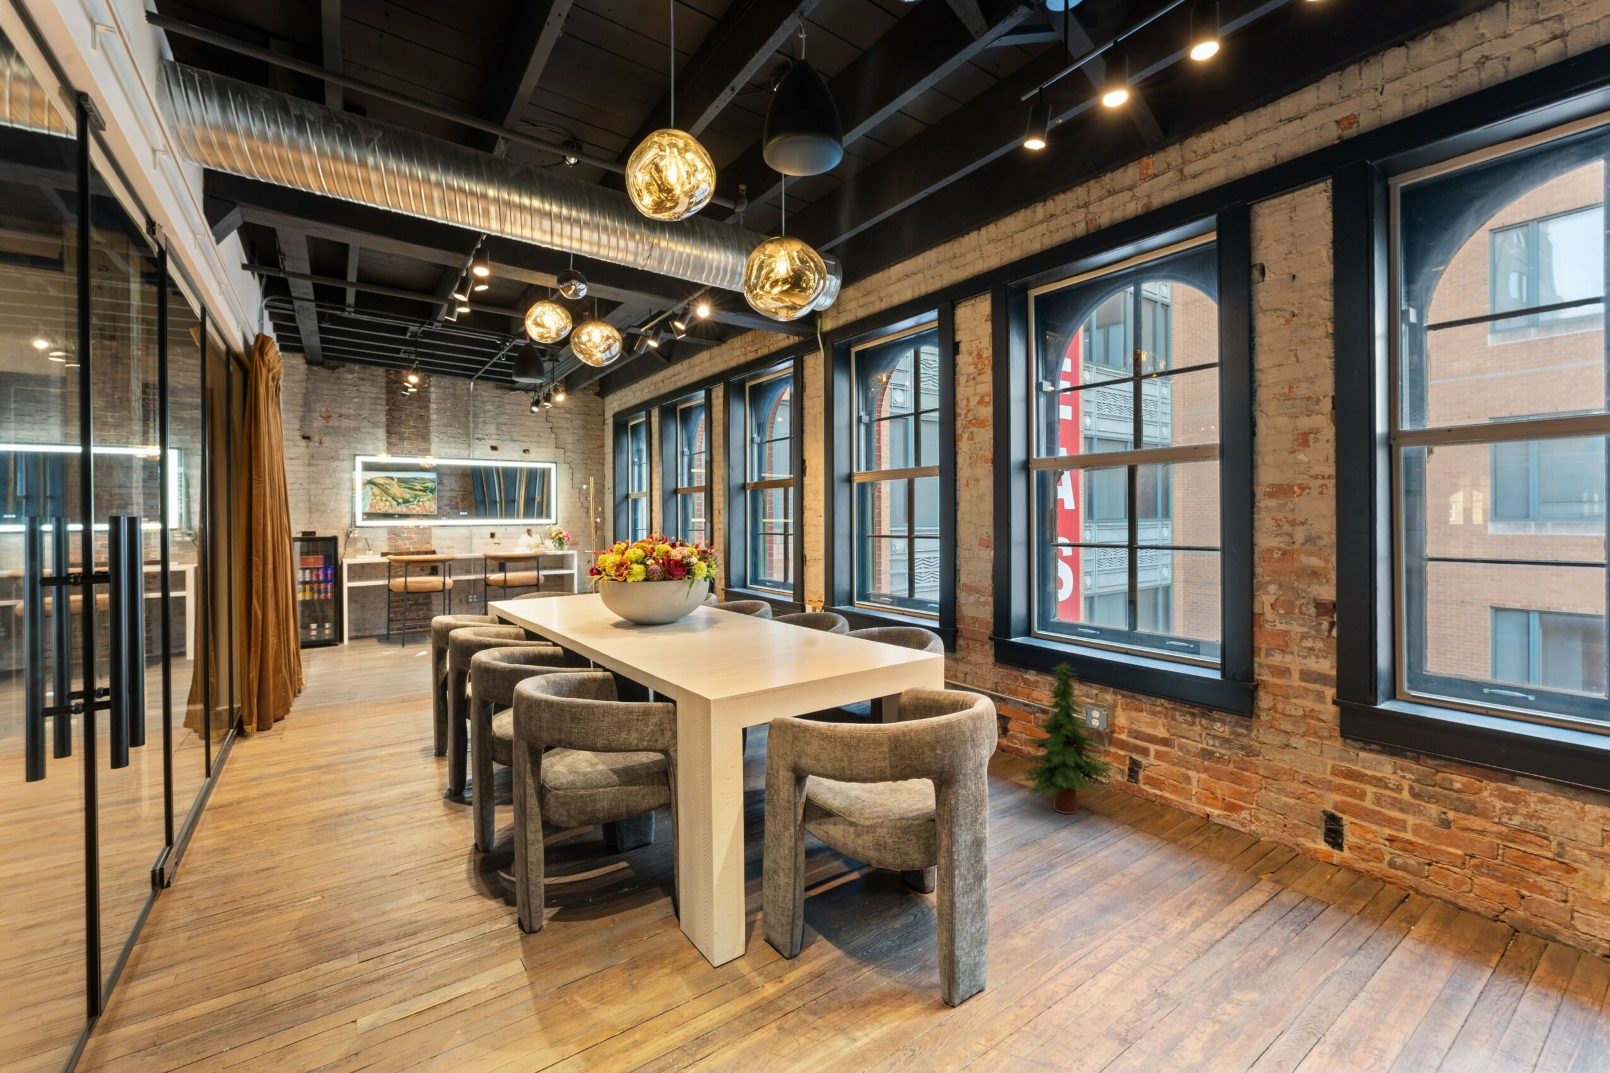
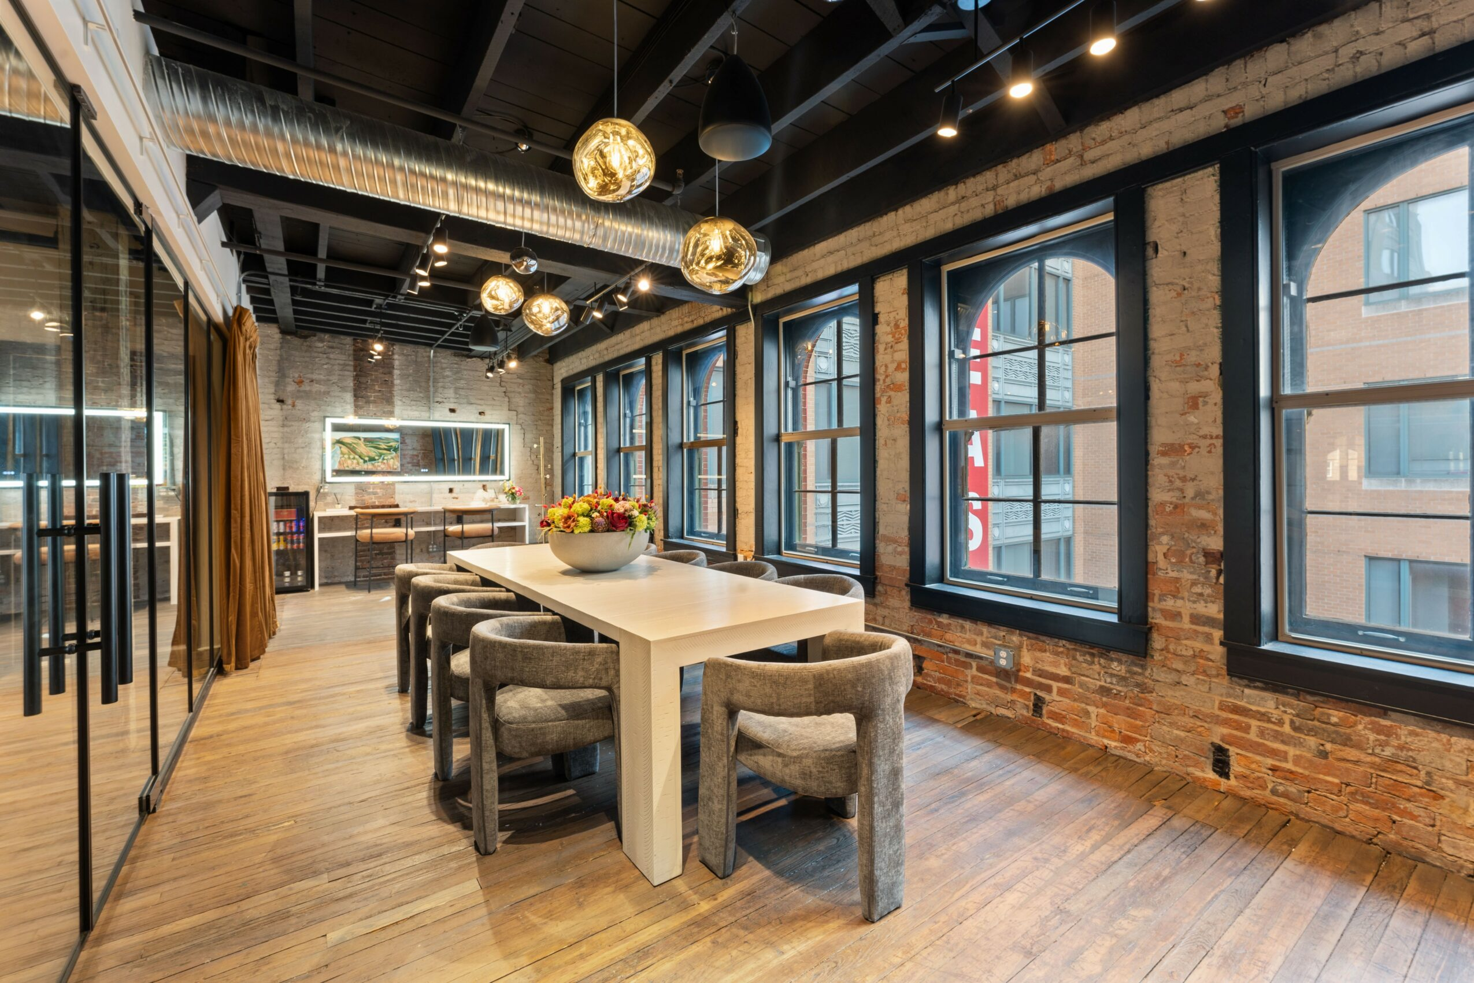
- tree (1066, 735)
